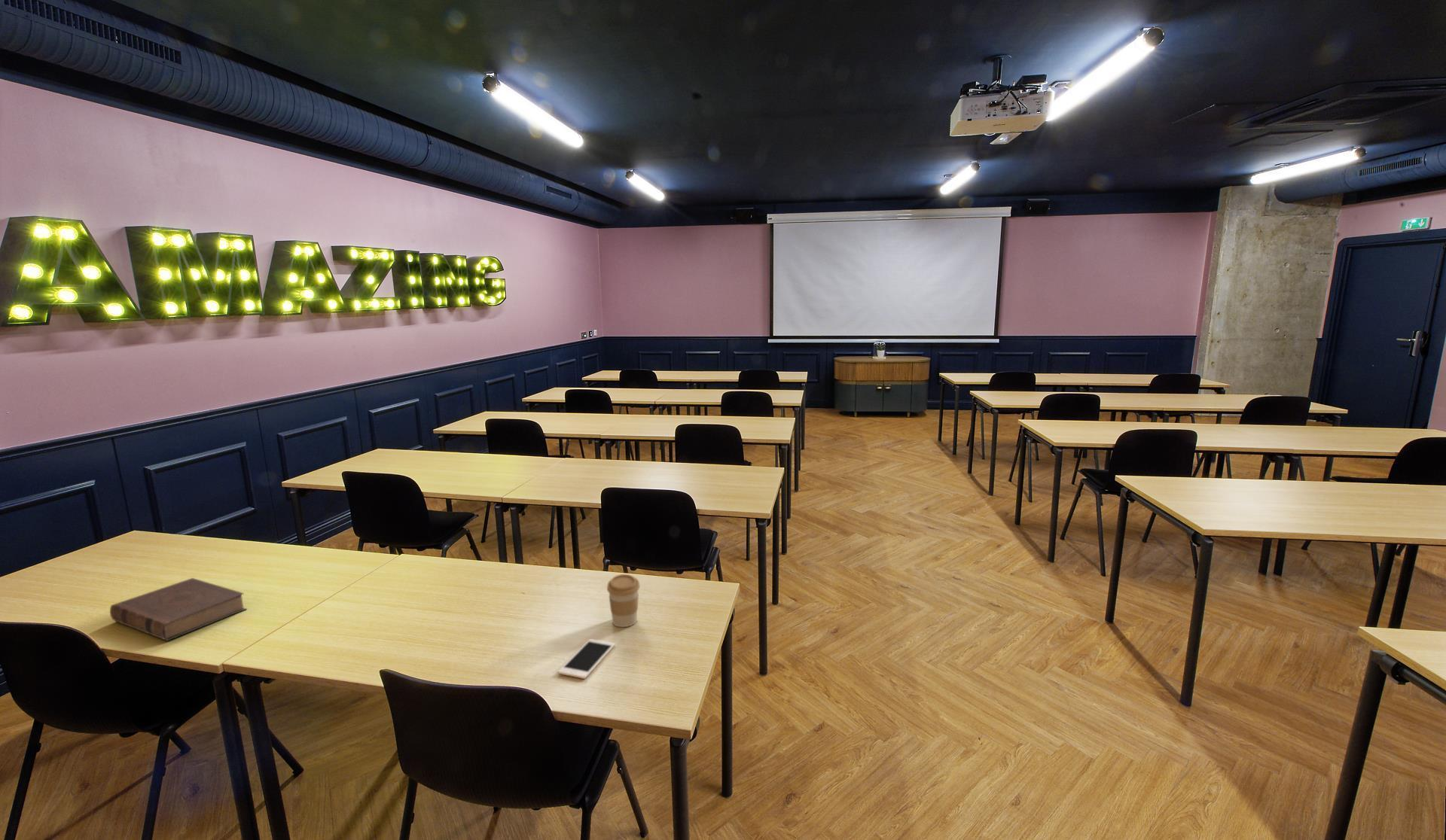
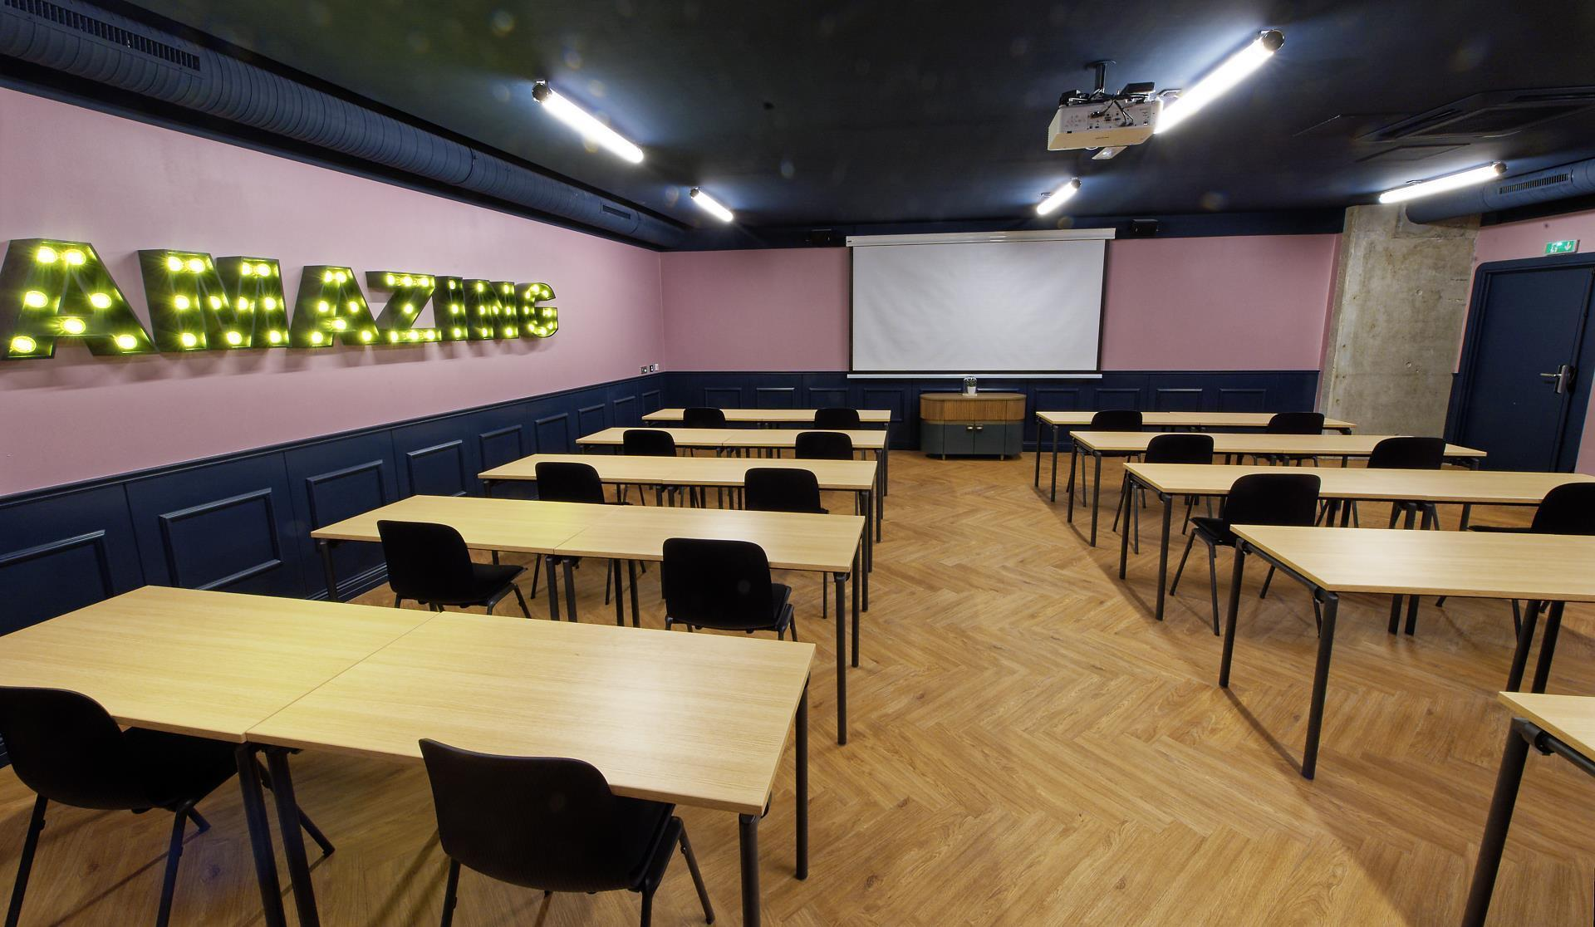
- book (179, 607)
- cell phone (587, 657)
- coffee cup (624, 600)
